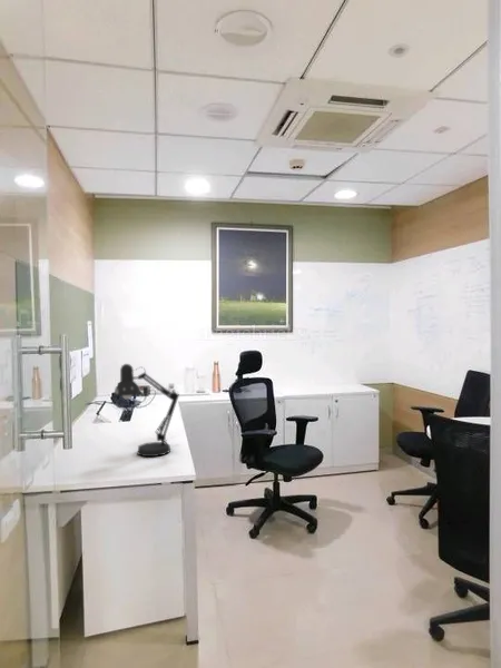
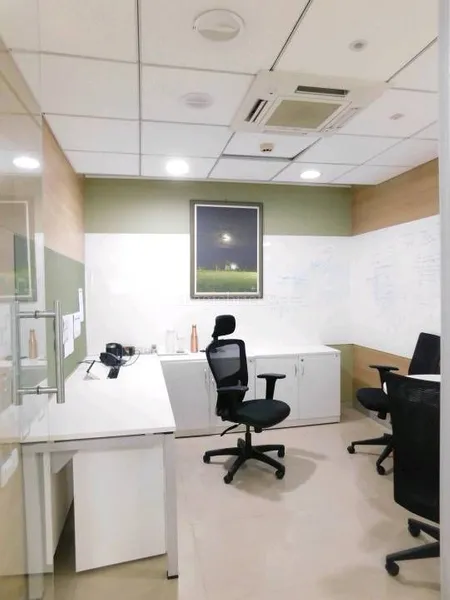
- desk lamp (138, 393)
